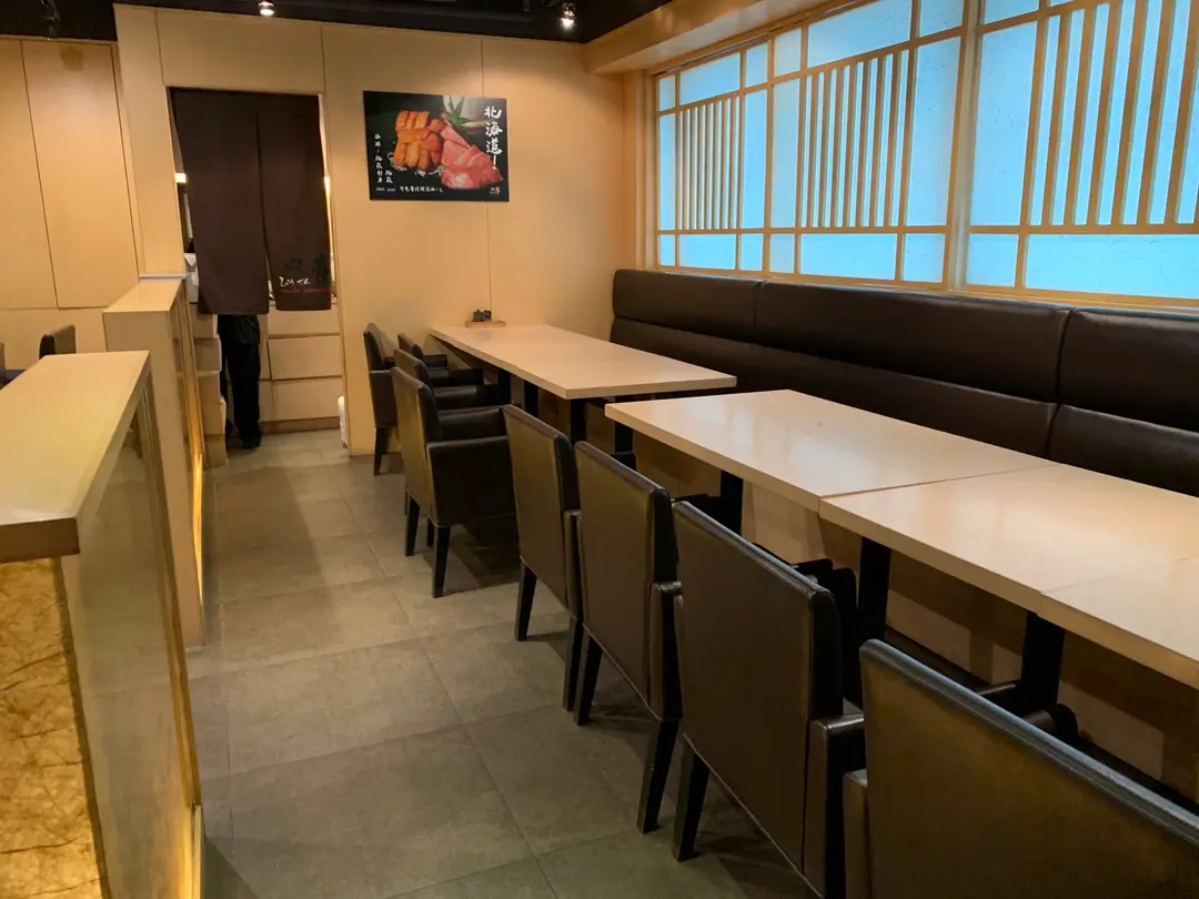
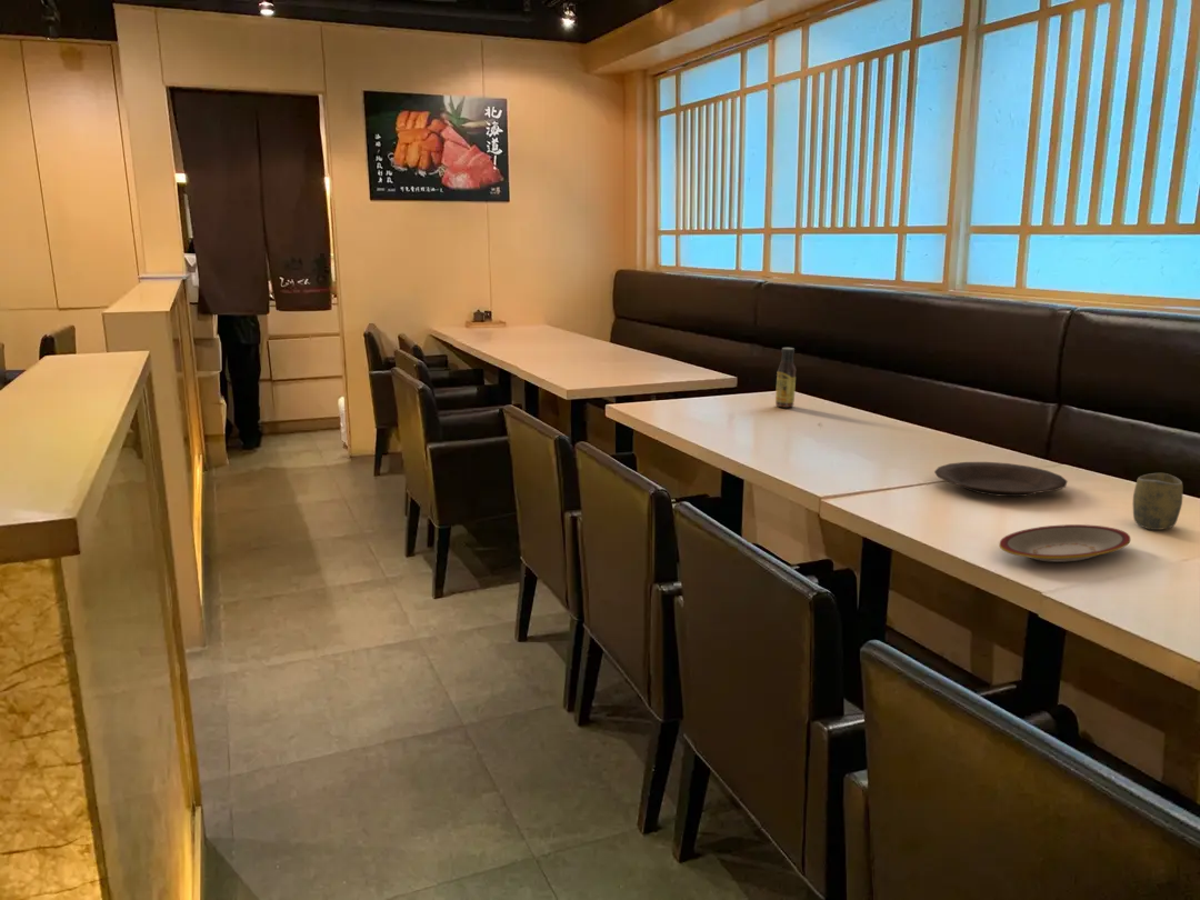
+ sauce bottle (786, 377)
+ plate (1064, 546)
+ plate (998, 481)
+ cup (1157, 501)
